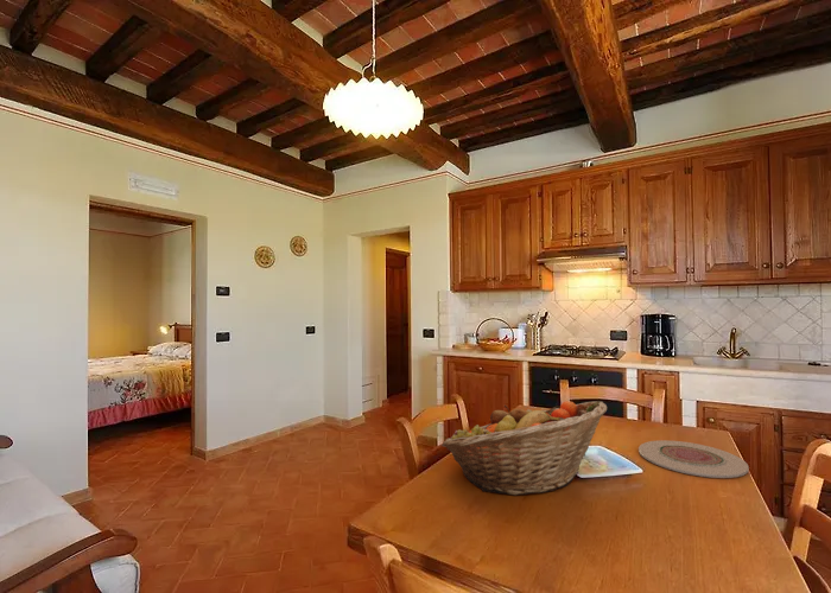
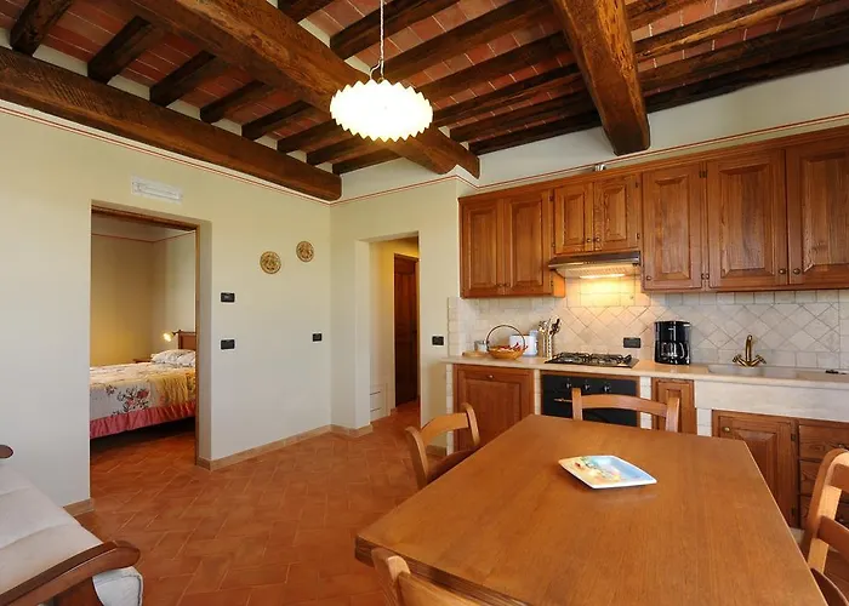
- plate (690, 455)
- fruit basket (526, 436)
